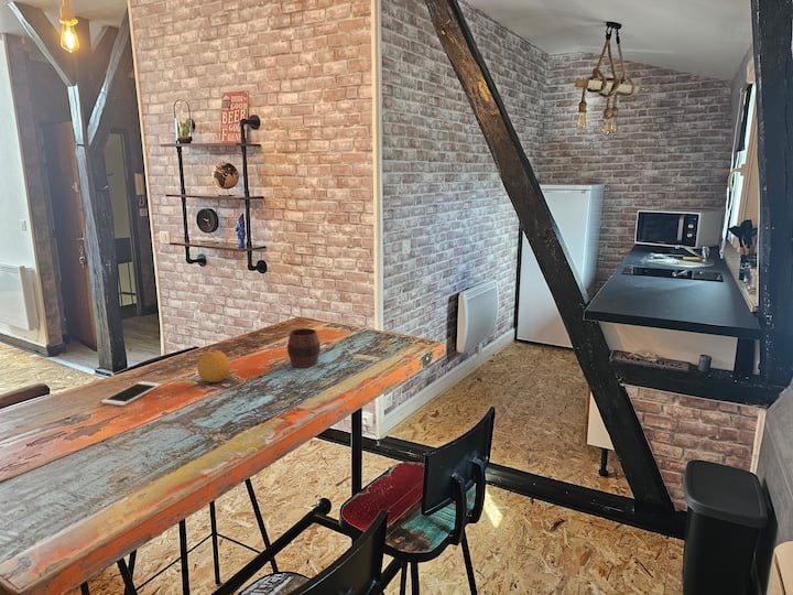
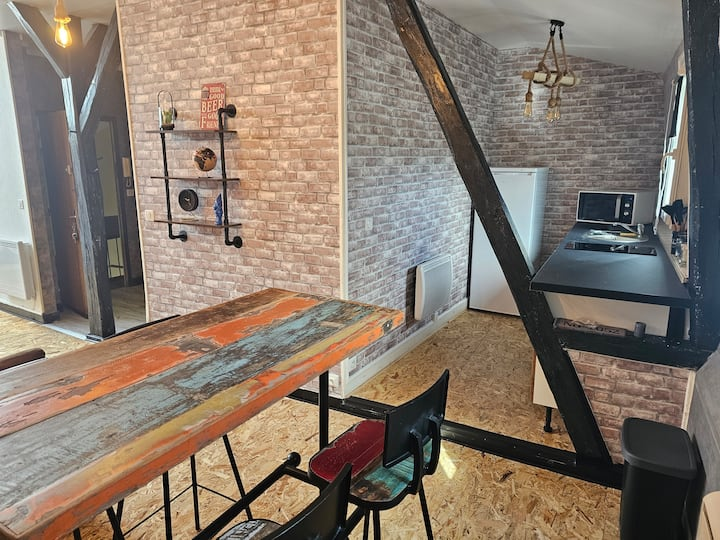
- fruit (214, 366)
- cup (303, 347)
- cell phone (132, 392)
